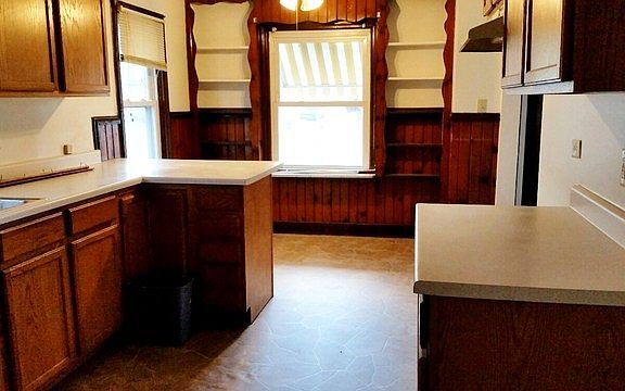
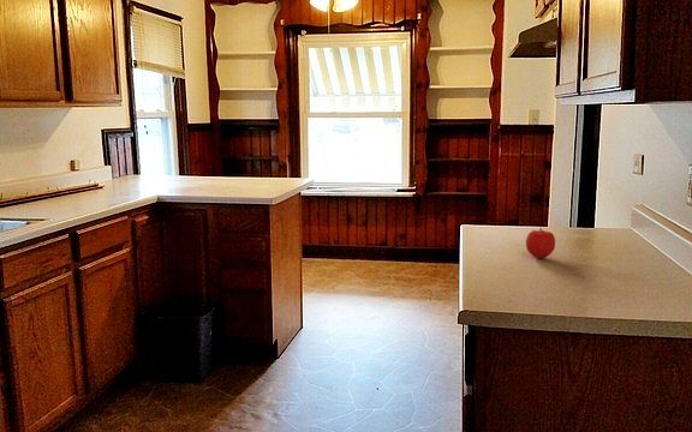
+ fruit (539, 242)
